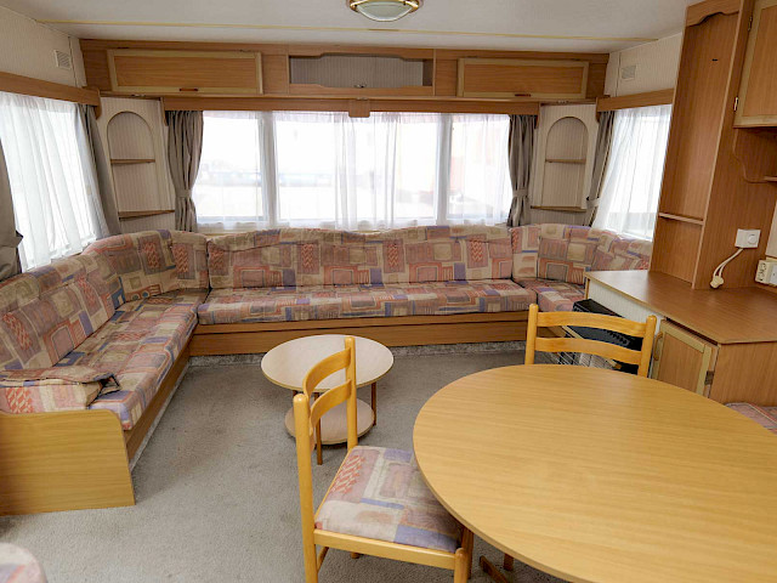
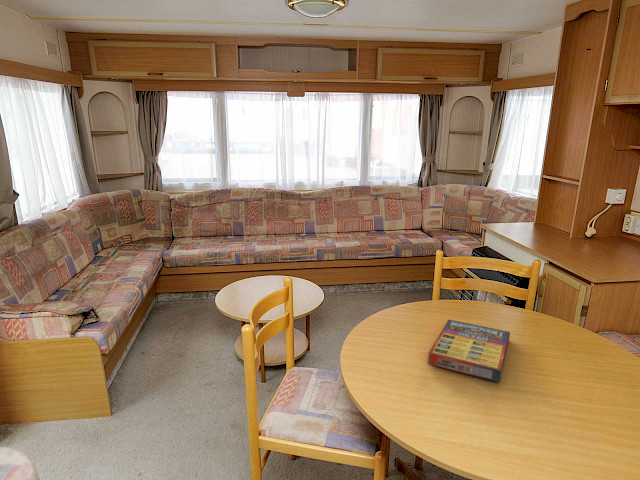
+ game compilation box (471, 347)
